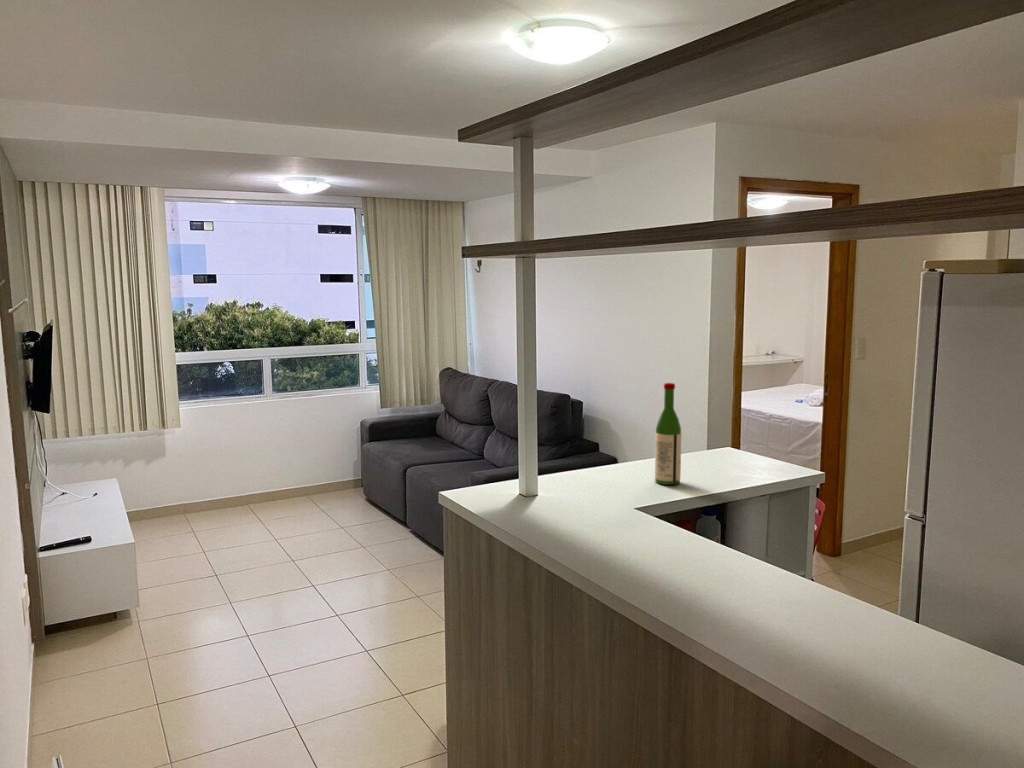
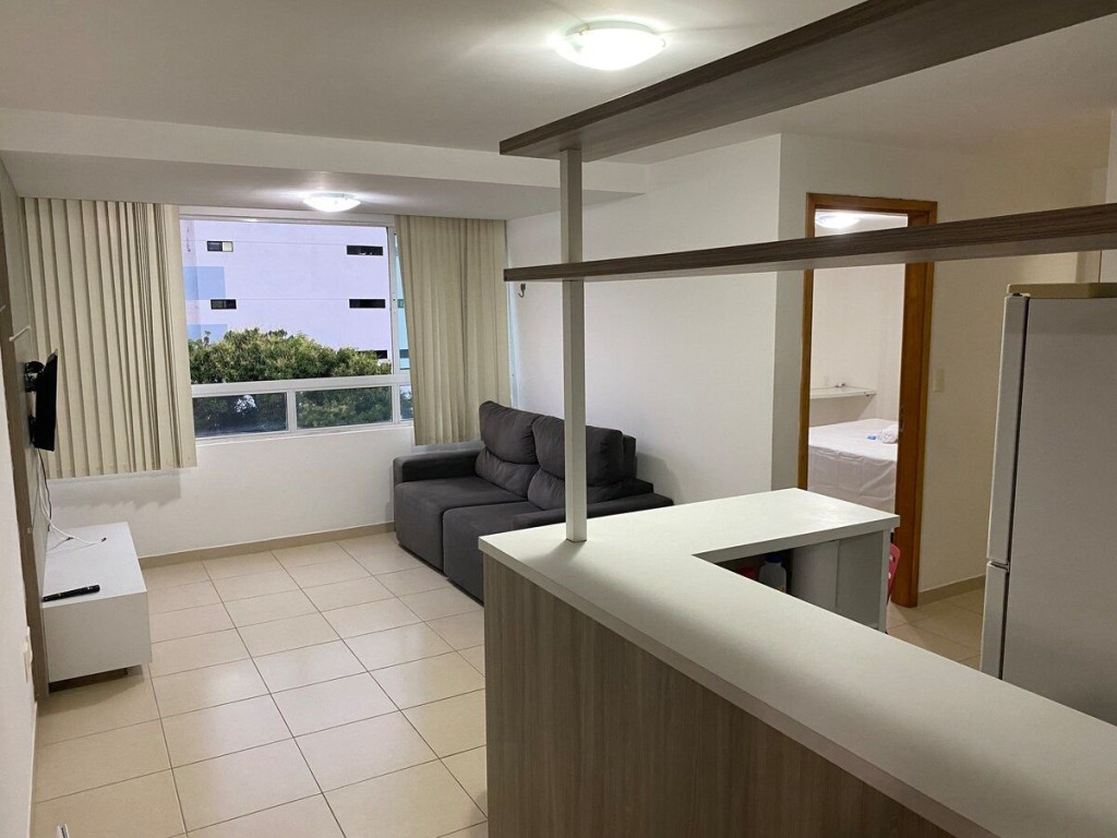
- wine bottle (668, 433)
